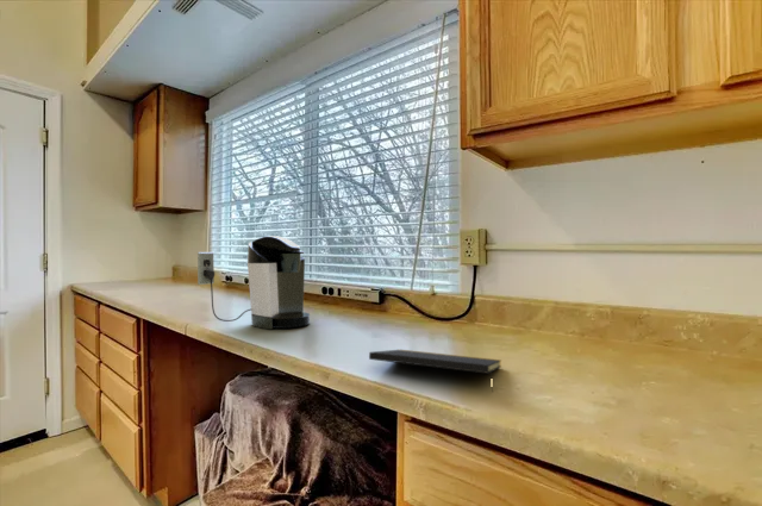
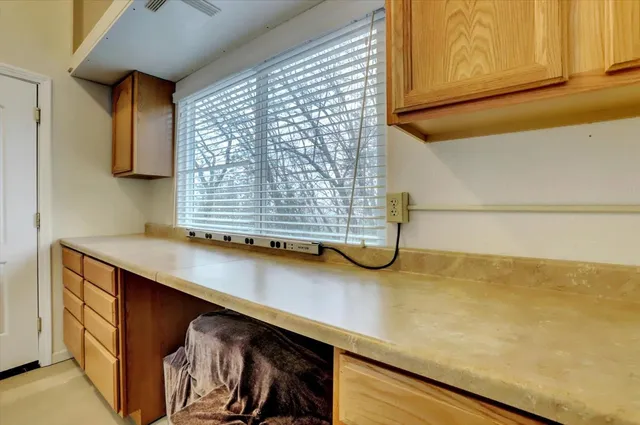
- coffee maker (266, 280)
- notepad (437, 360)
